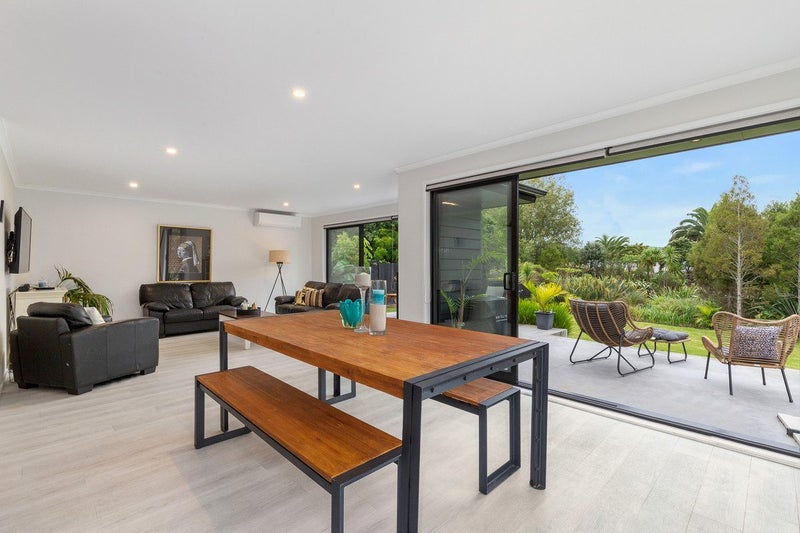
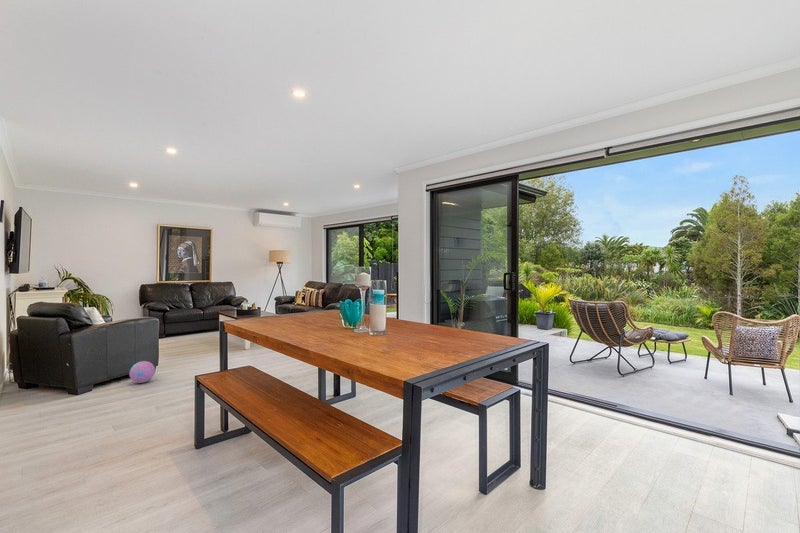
+ decorative ball (142, 372)
